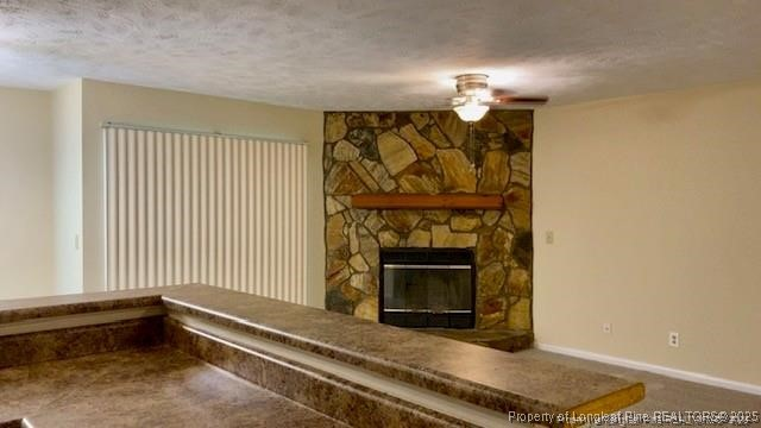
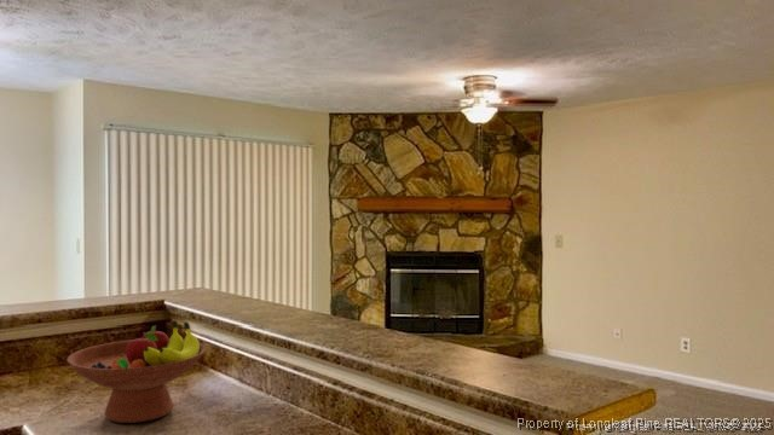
+ fruit bowl (139, 370)
